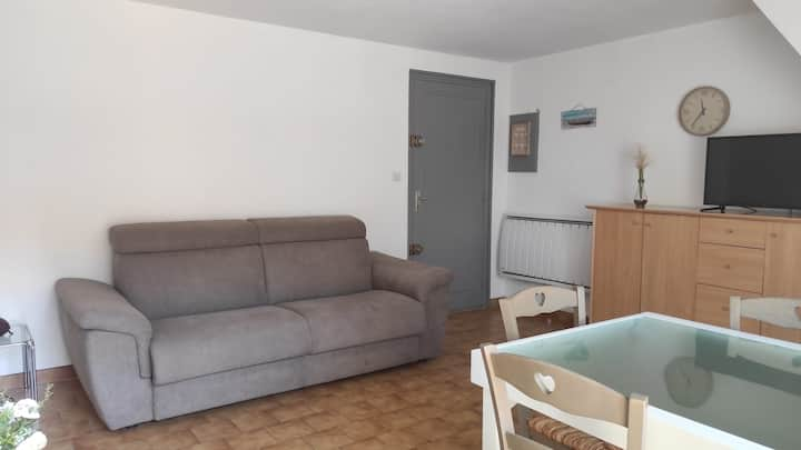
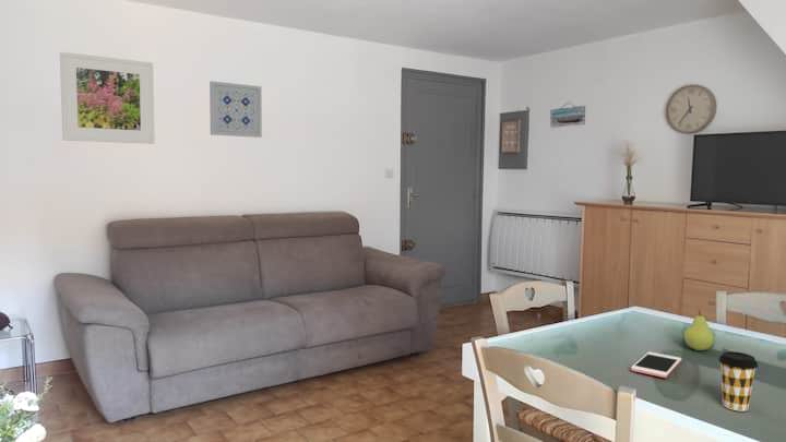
+ wall art (236, 109)
+ coffee cup (737, 381)
+ fruit (699, 330)
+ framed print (109, 99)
+ cell phone (656, 363)
